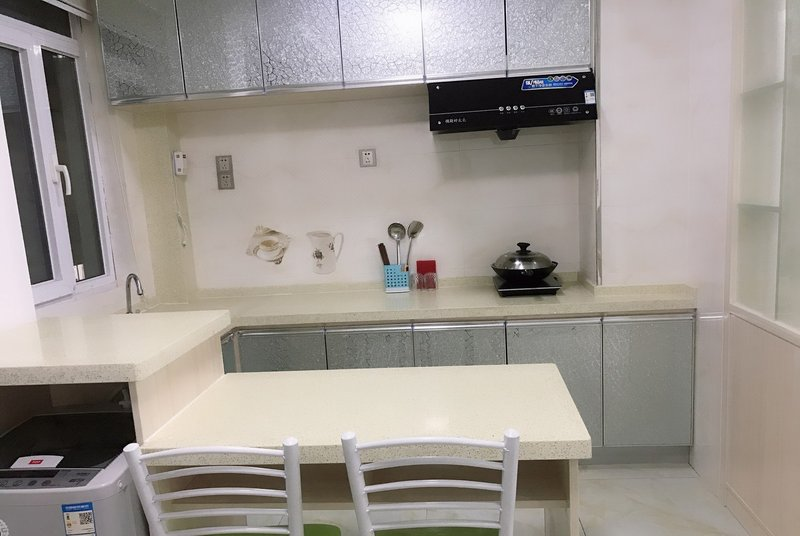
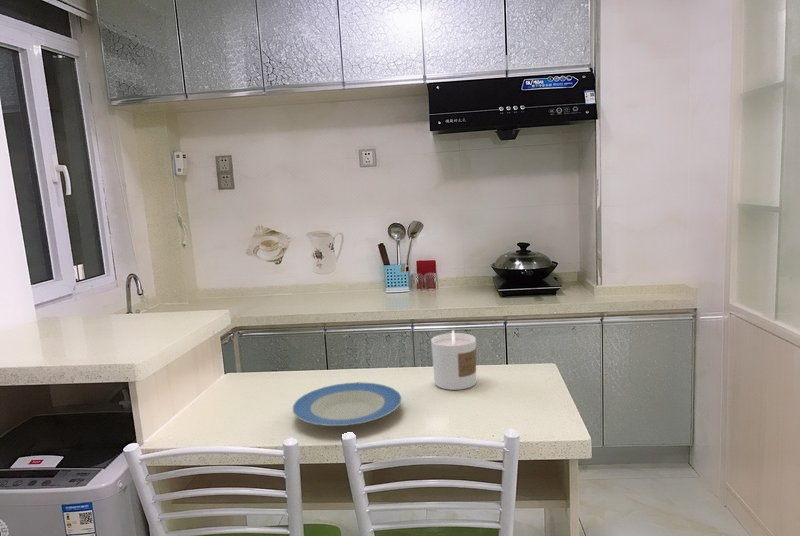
+ plate (347, 408)
+ candle (454, 356)
